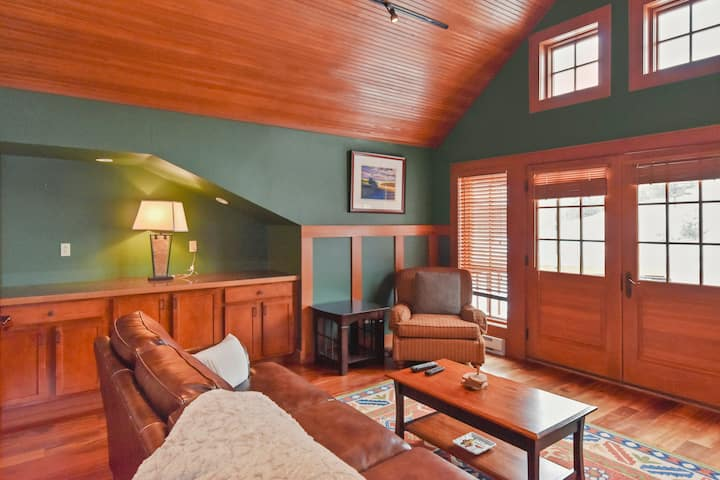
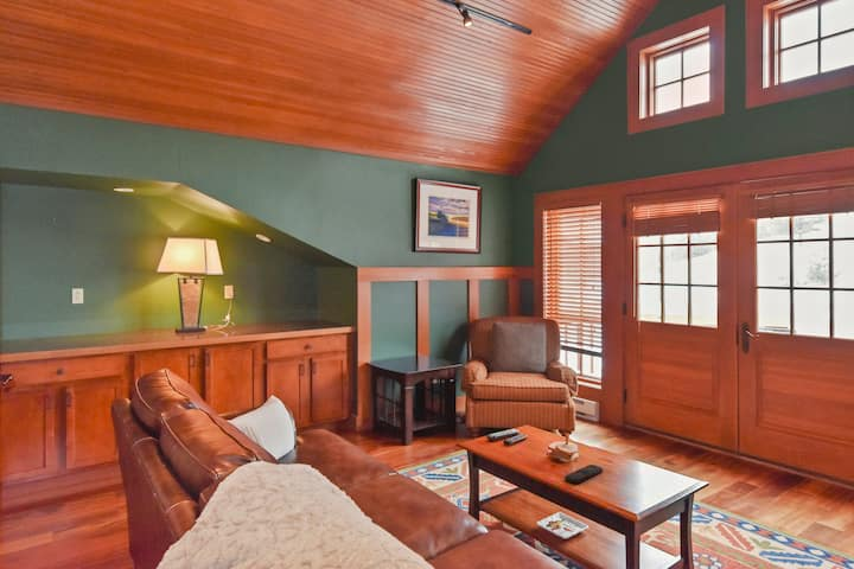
+ remote control (584, 473)
